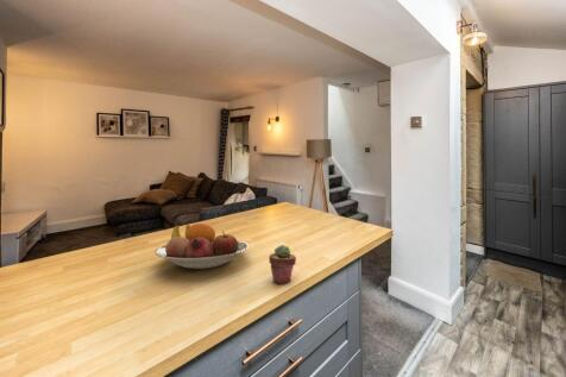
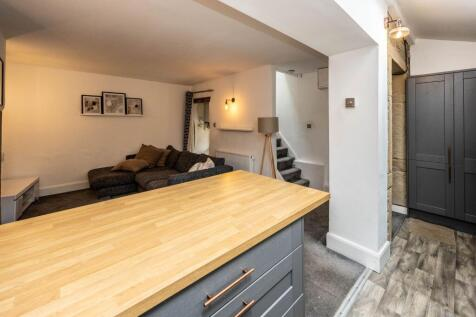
- potted succulent (282, 263)
- fruit bowl (203, 243)
